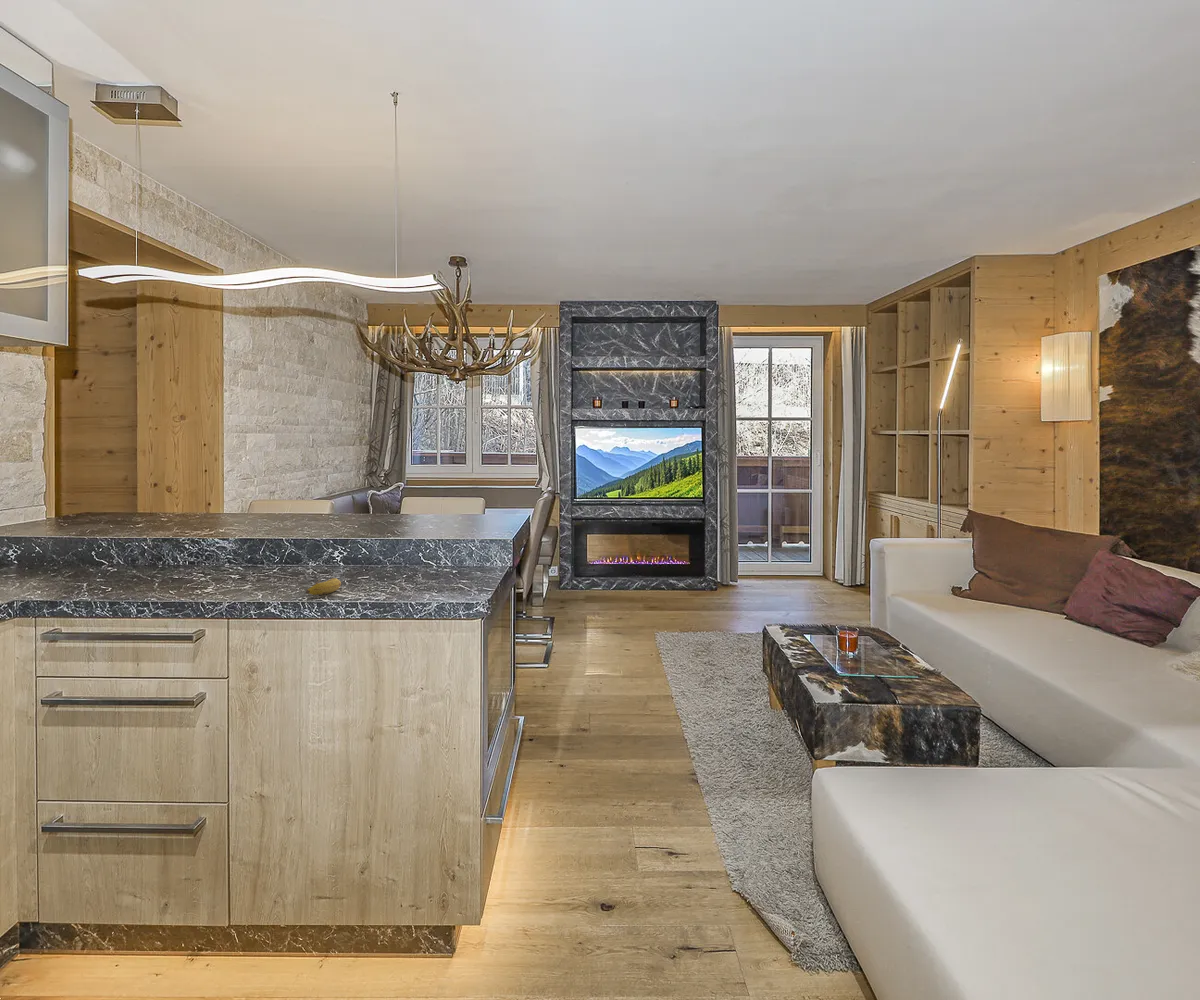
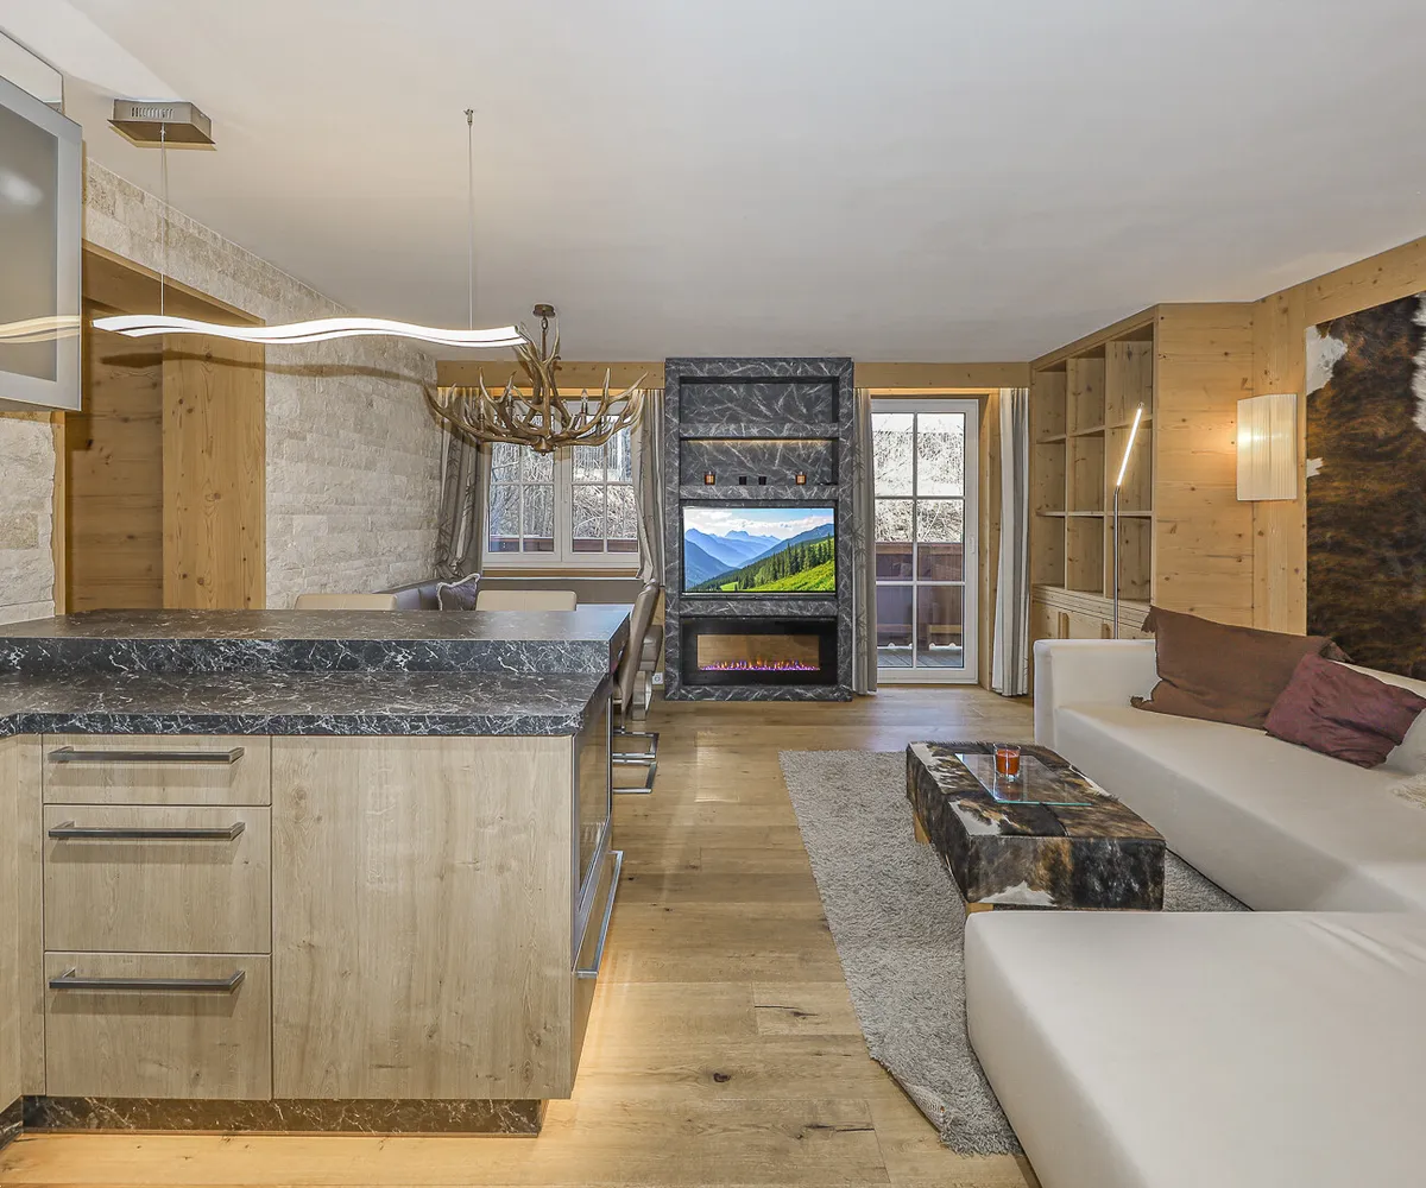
- banana (320, 585)
